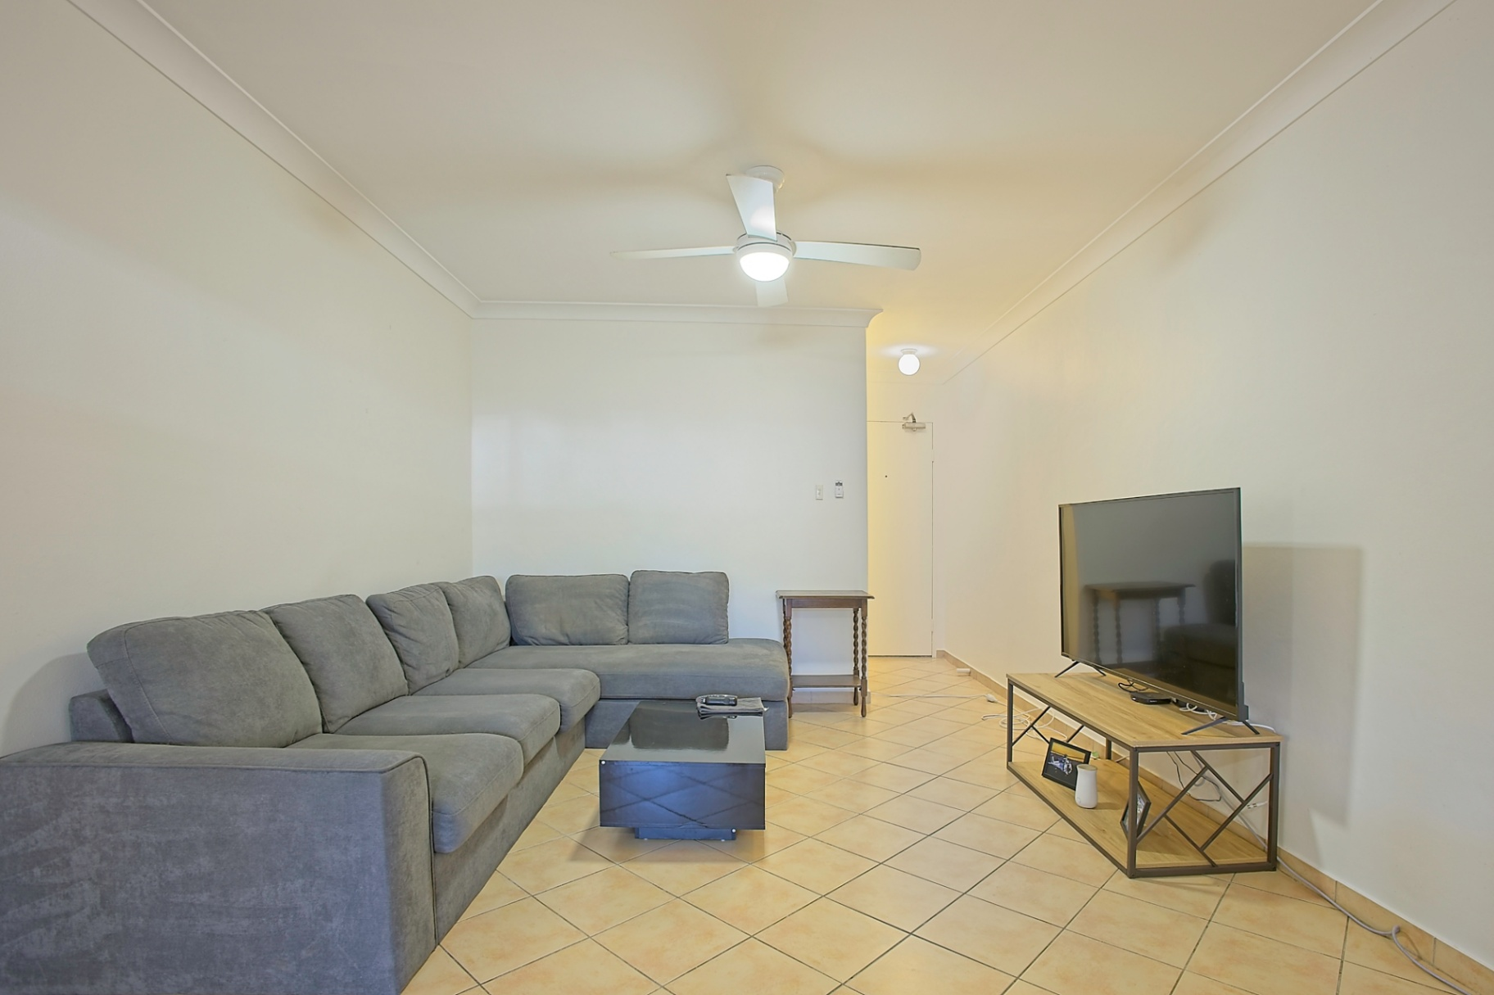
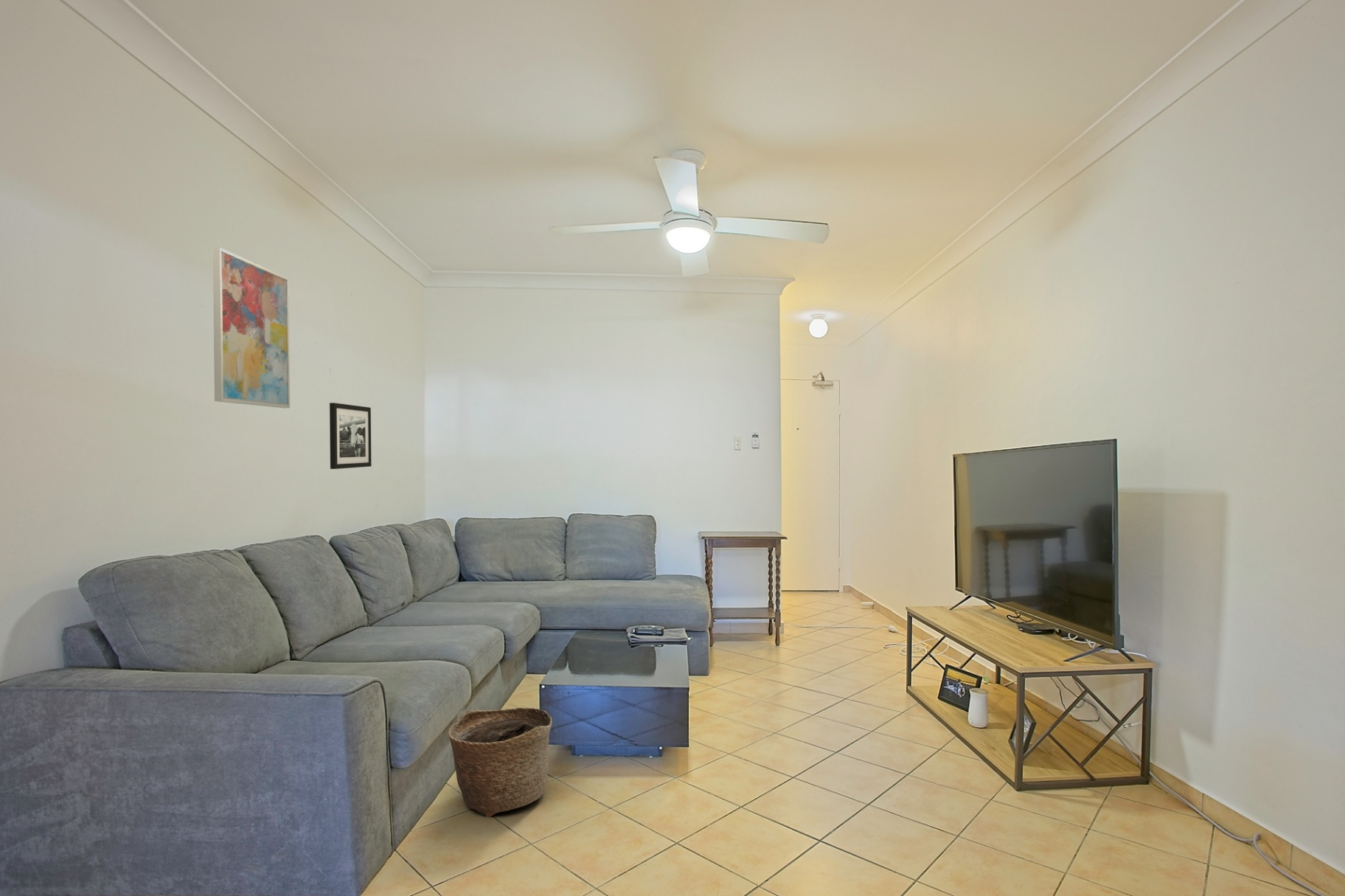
+ basket (501, 754)
+ wall art (254, 334)
+ picture frame (351, 436)
